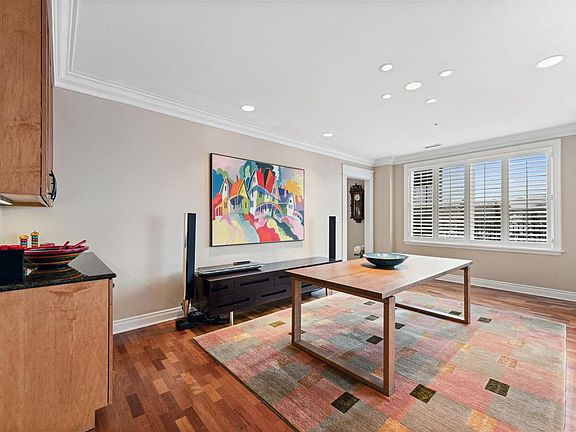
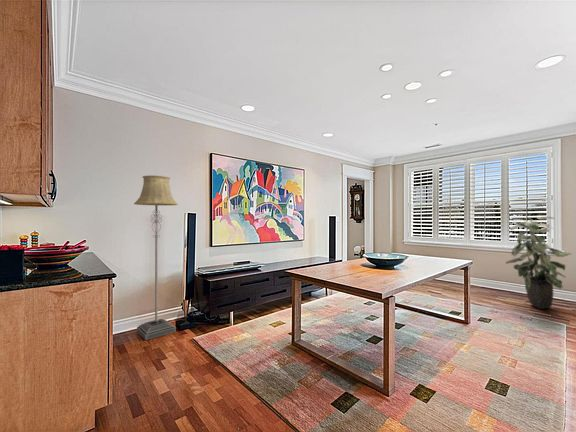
+ indoor plant (537, 262)
+ floor lamp (156, 254)
